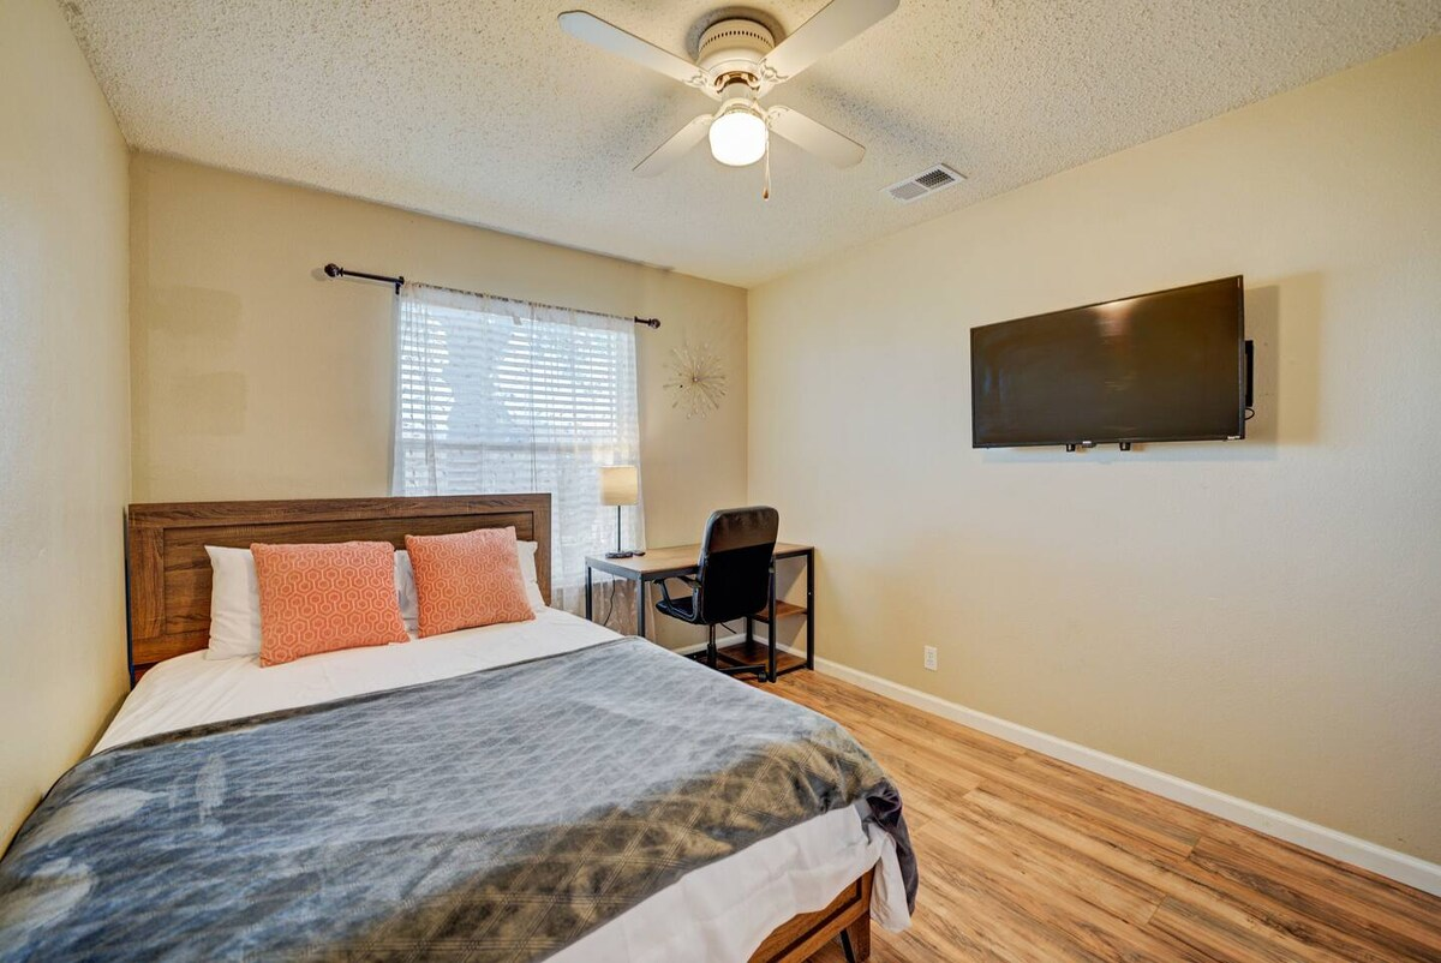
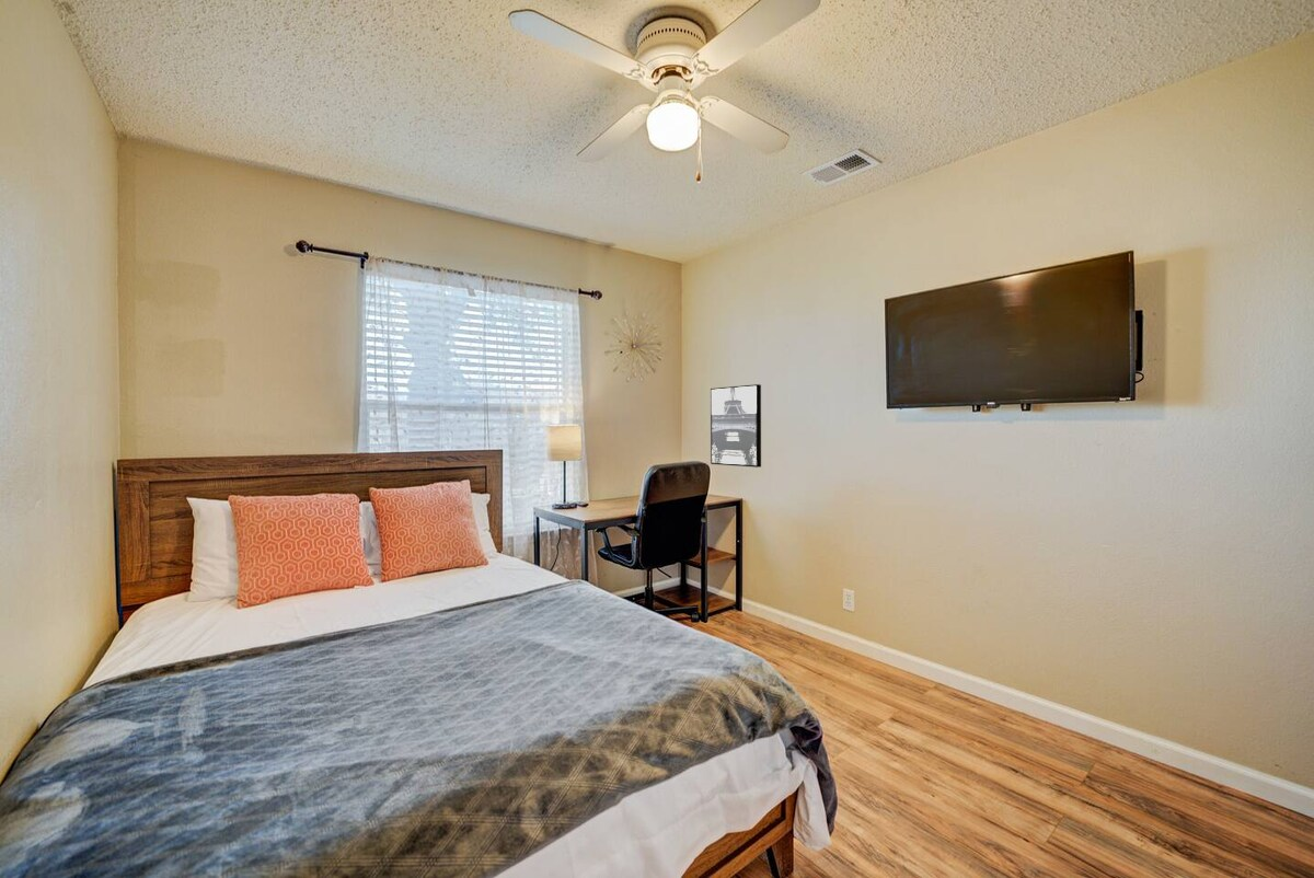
+ wall art (735, 426)
